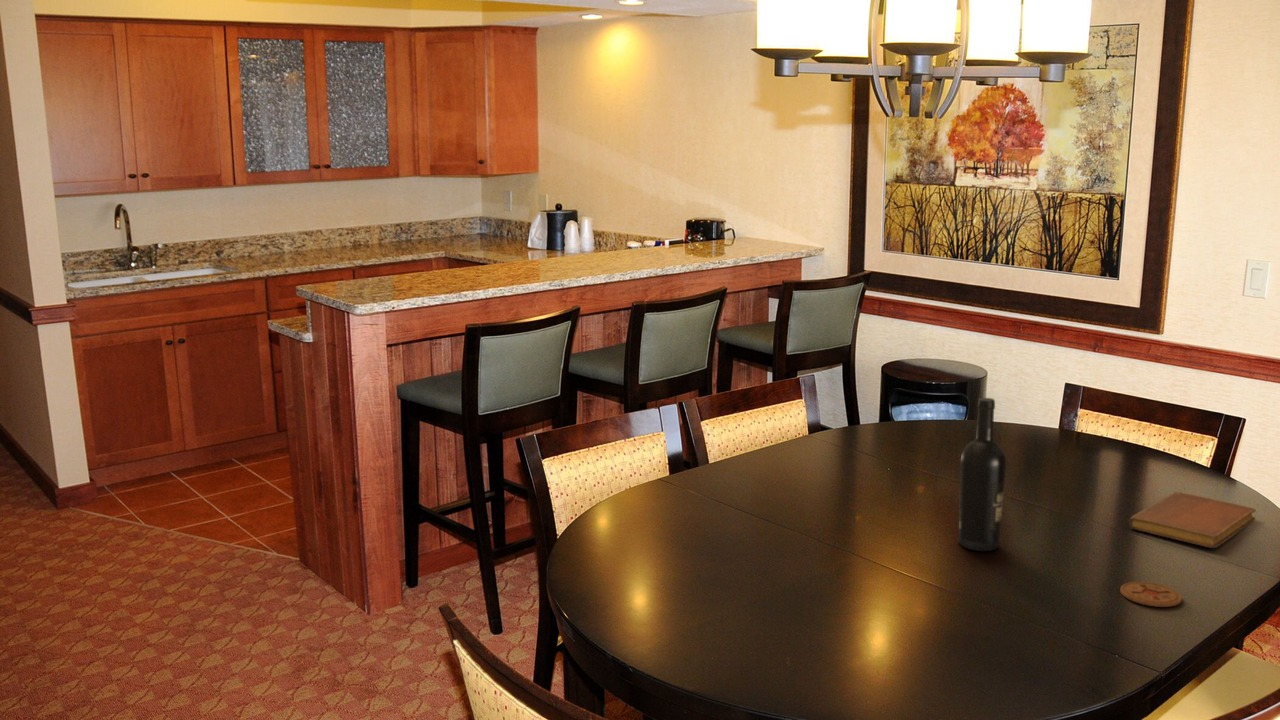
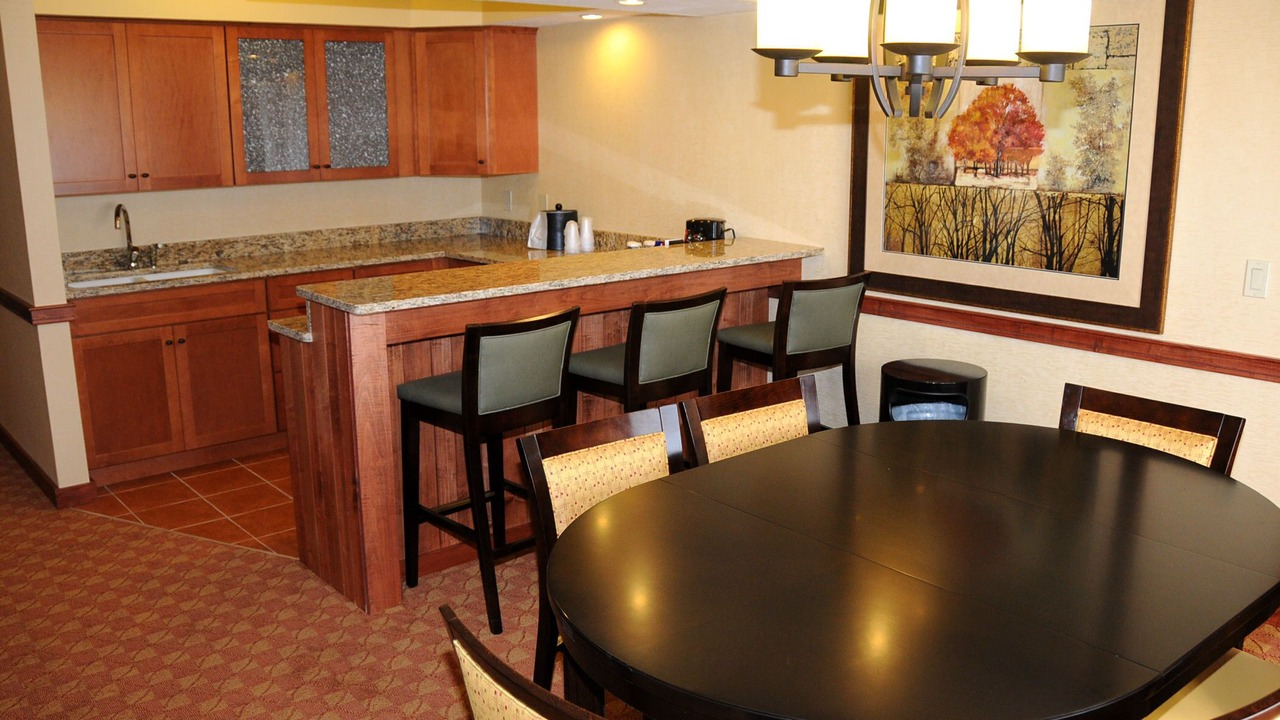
- coaster (1150, 594)
- wine bottle (982, 472)
- notebook (1193, 517)
